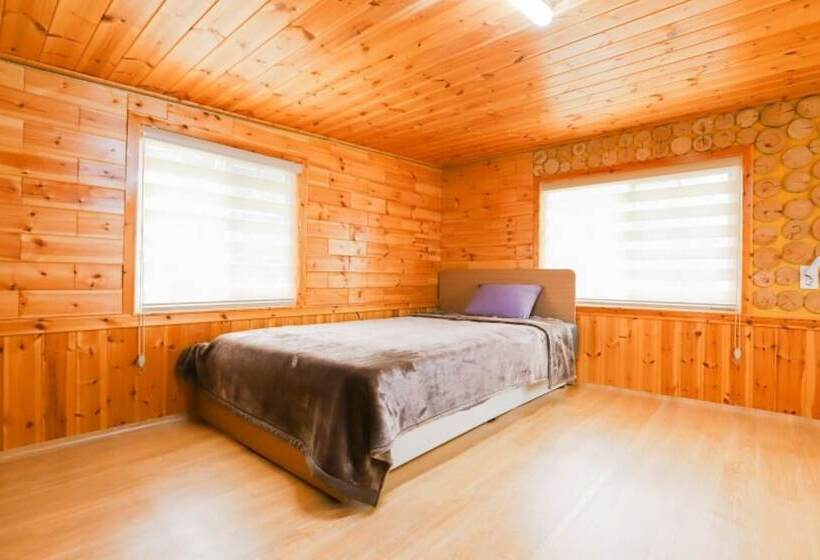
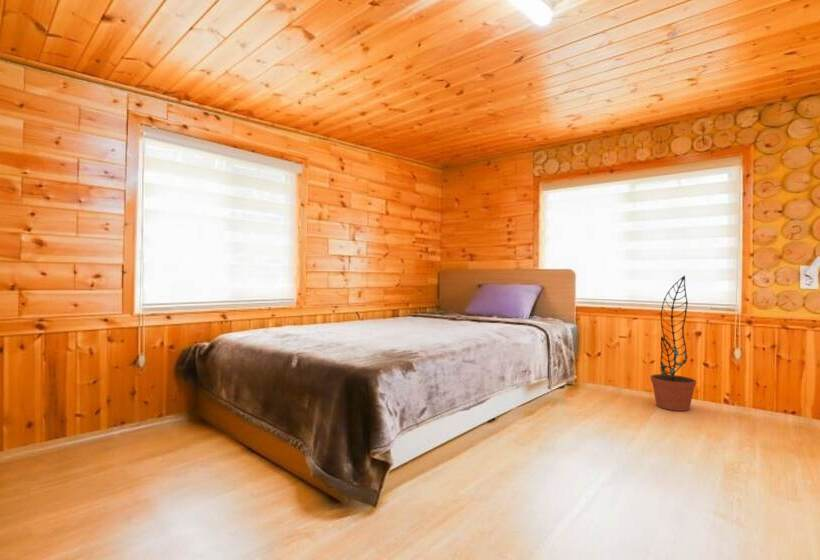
+ decorative plant (673, 341)
